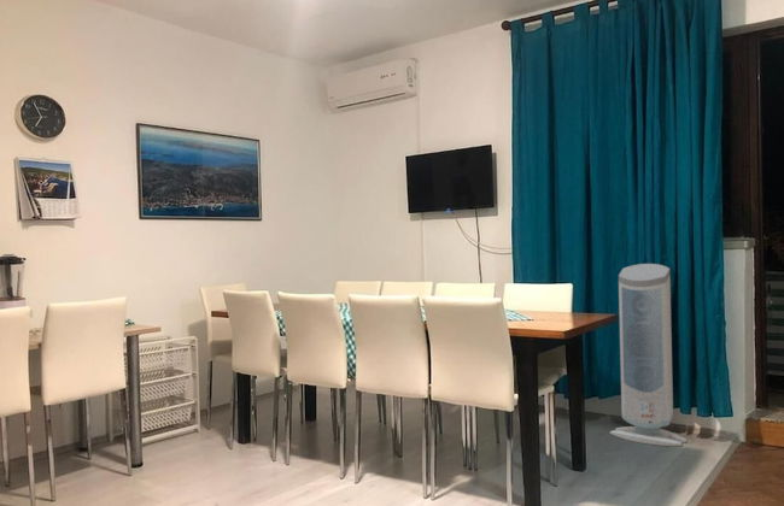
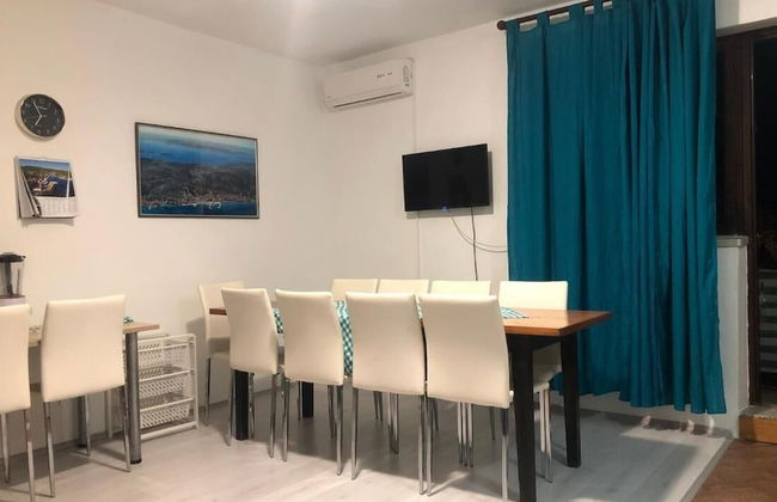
- air purifier (645, 351)
